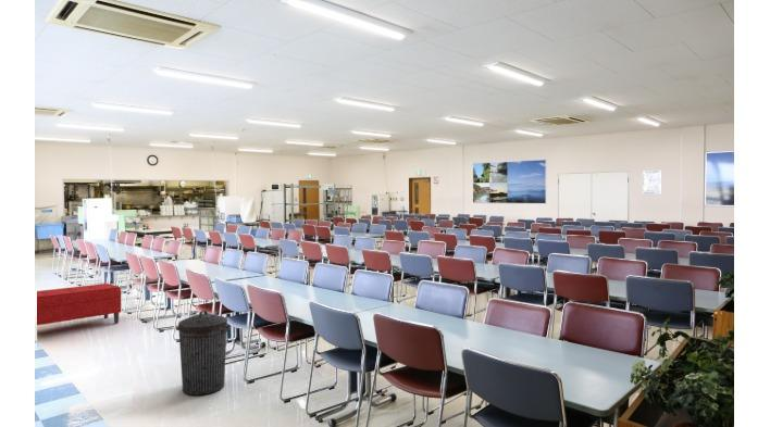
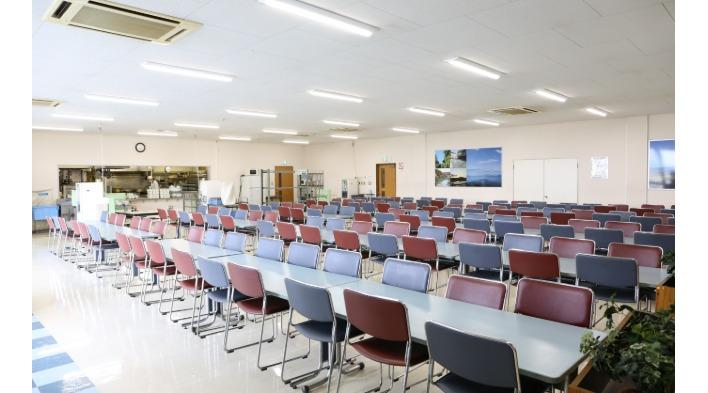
- bench (70, 309)
- trash can (203, 349)
